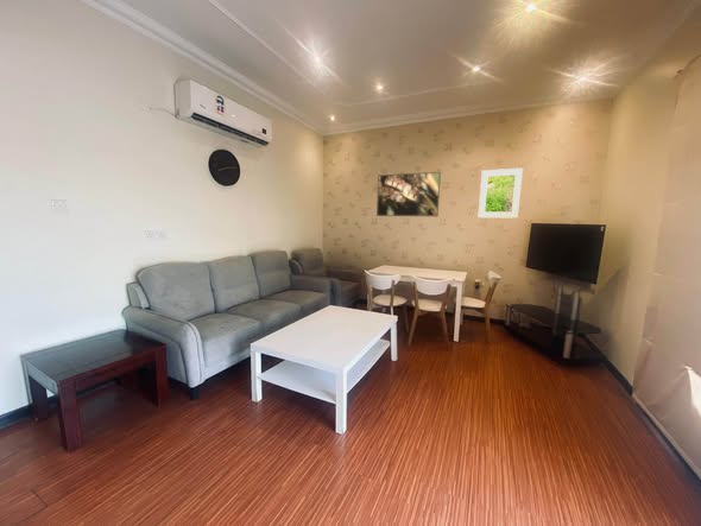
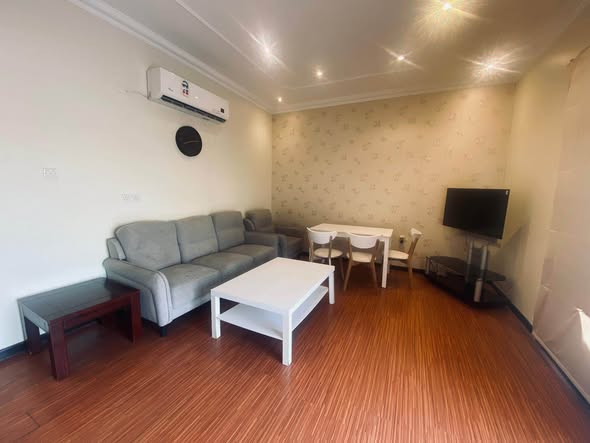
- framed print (406, 195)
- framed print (499, 194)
